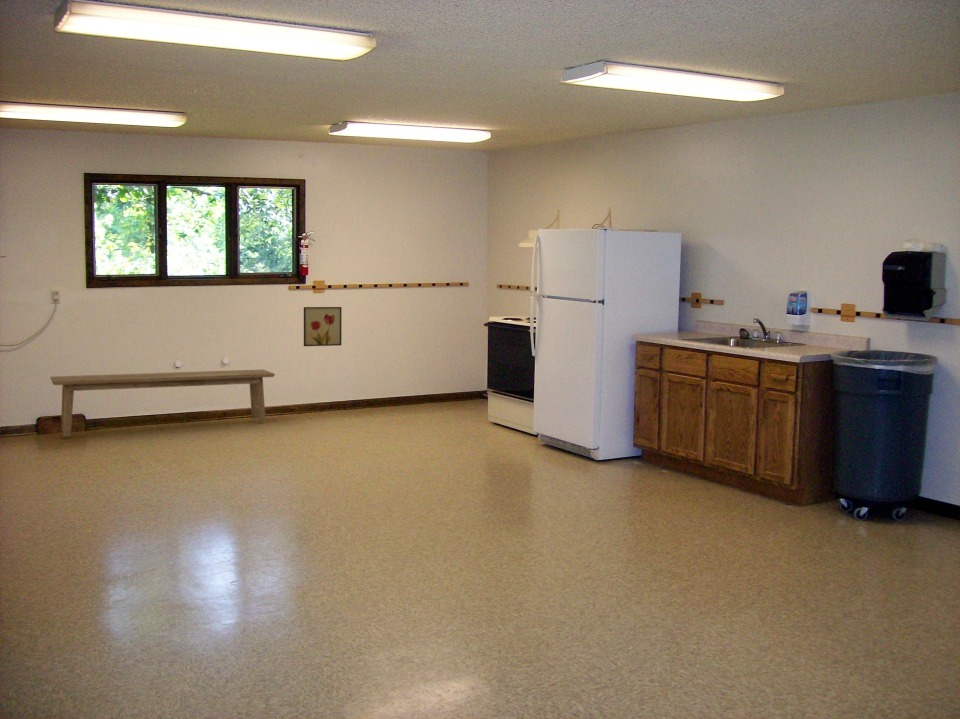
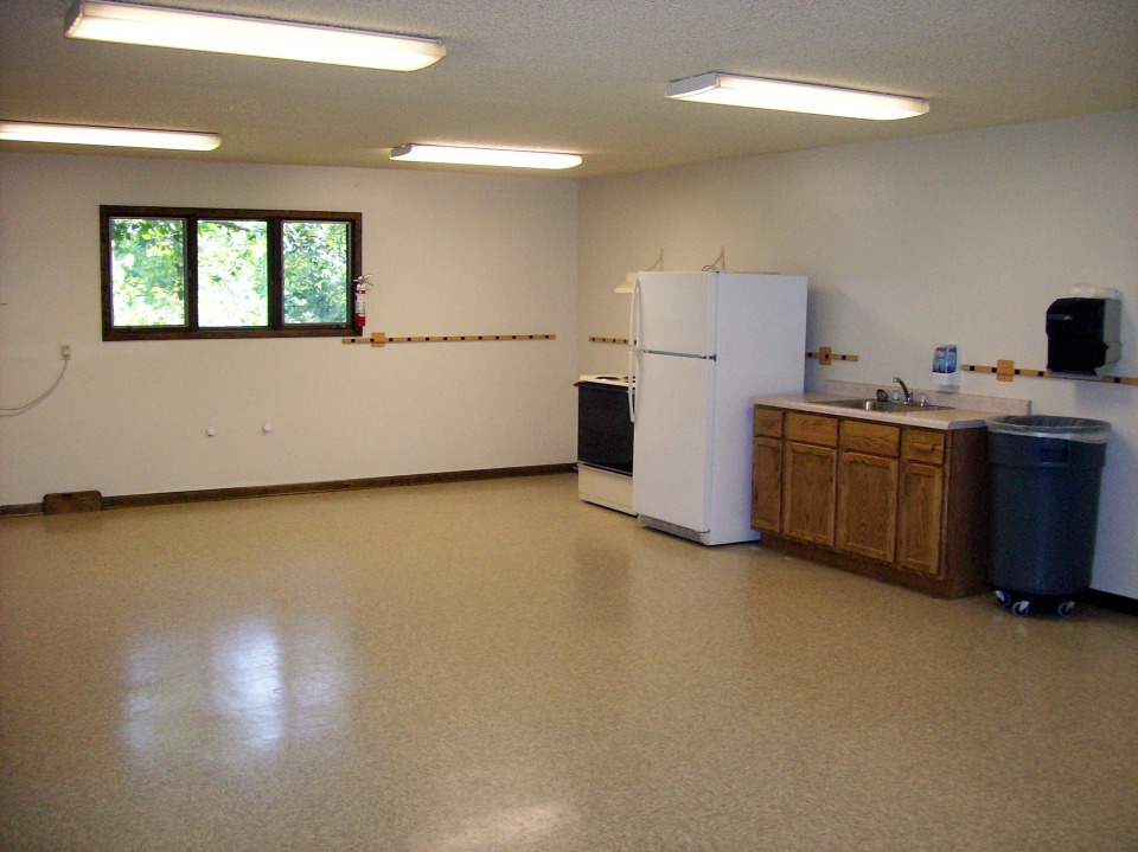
- bench (166, 386)
- wall art (322, 326)
